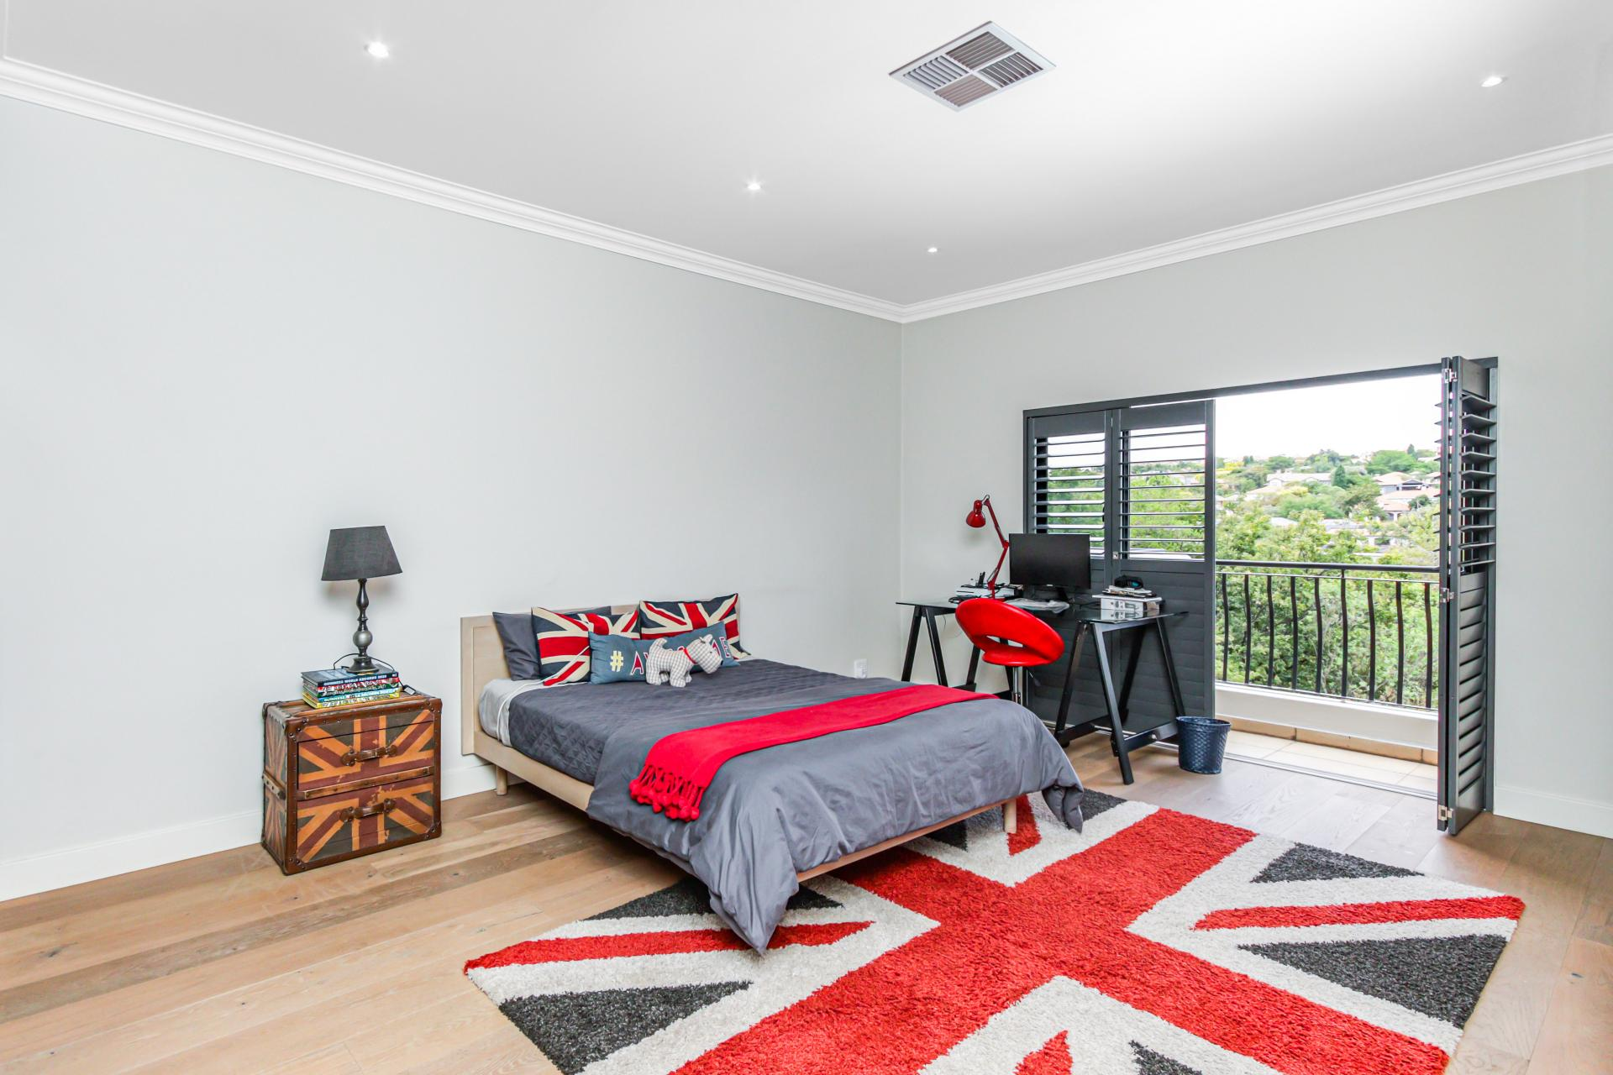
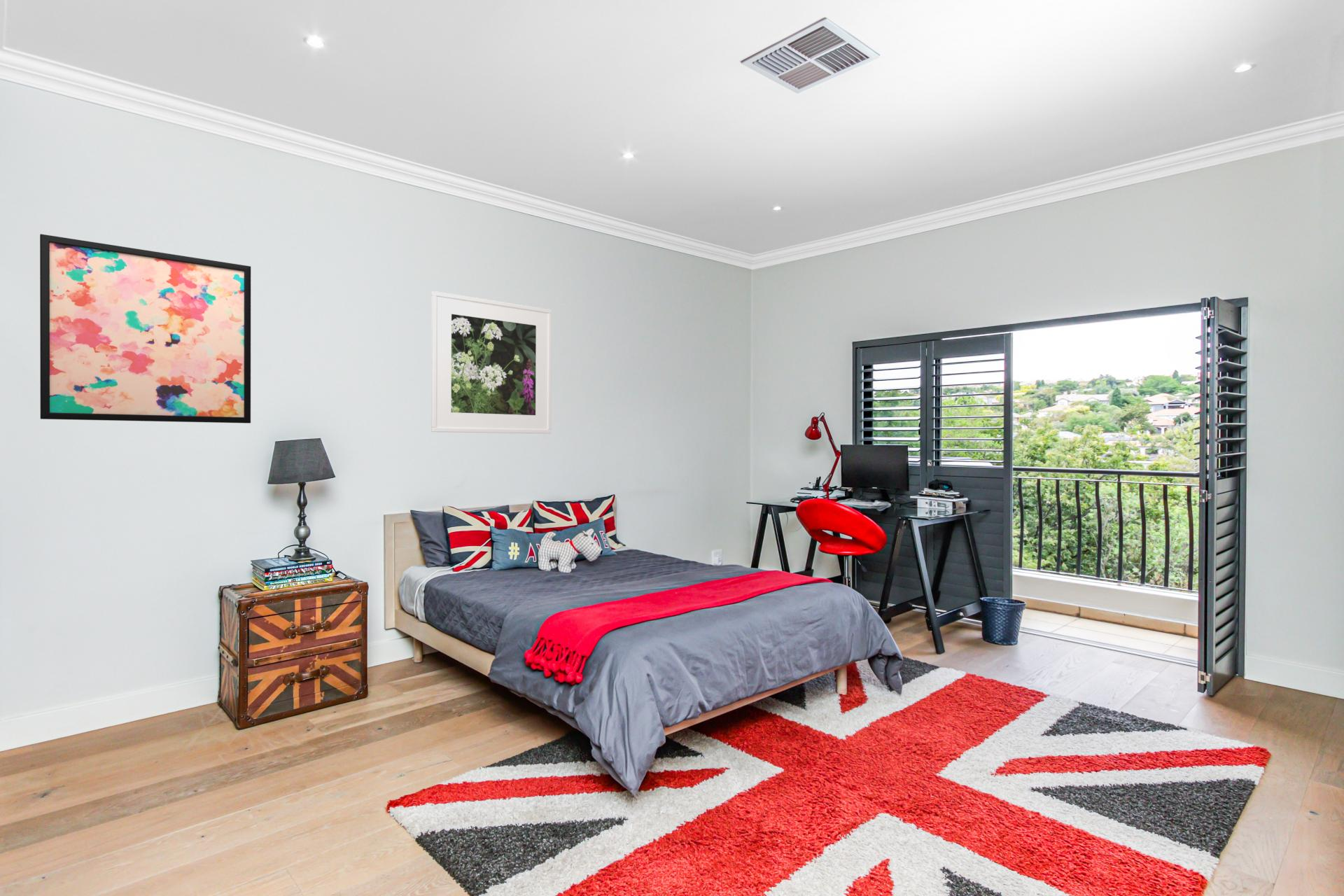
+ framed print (495, 367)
+ wall art (153, 337)
